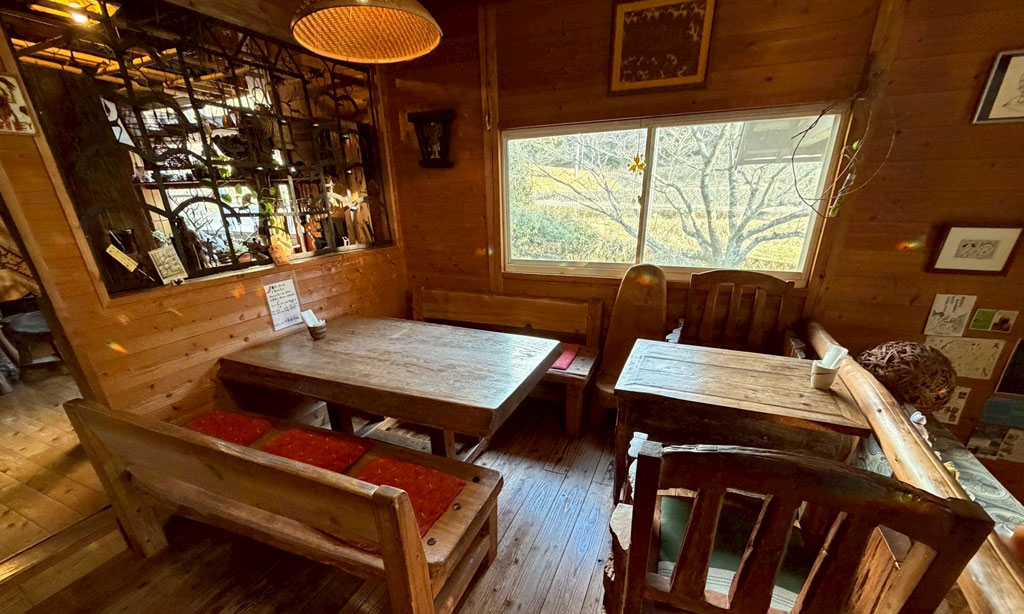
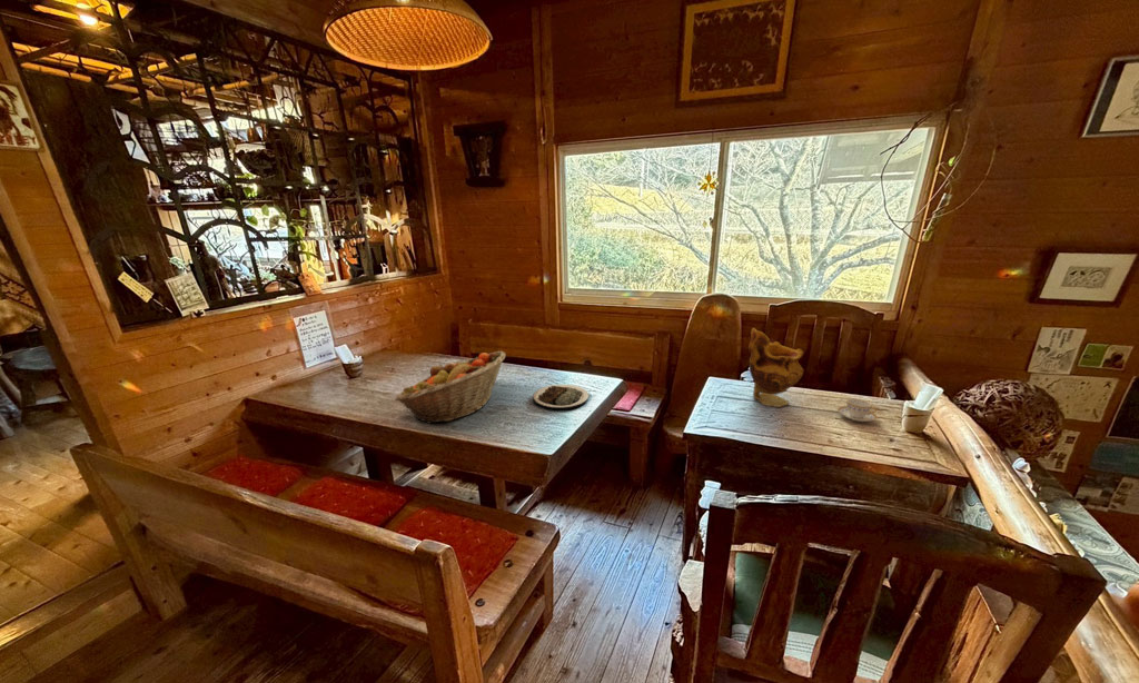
+ fruit basket (455, 382)
+ teacup (856, 410)
+ vase (775, 365)
+ plate (561, 395)
